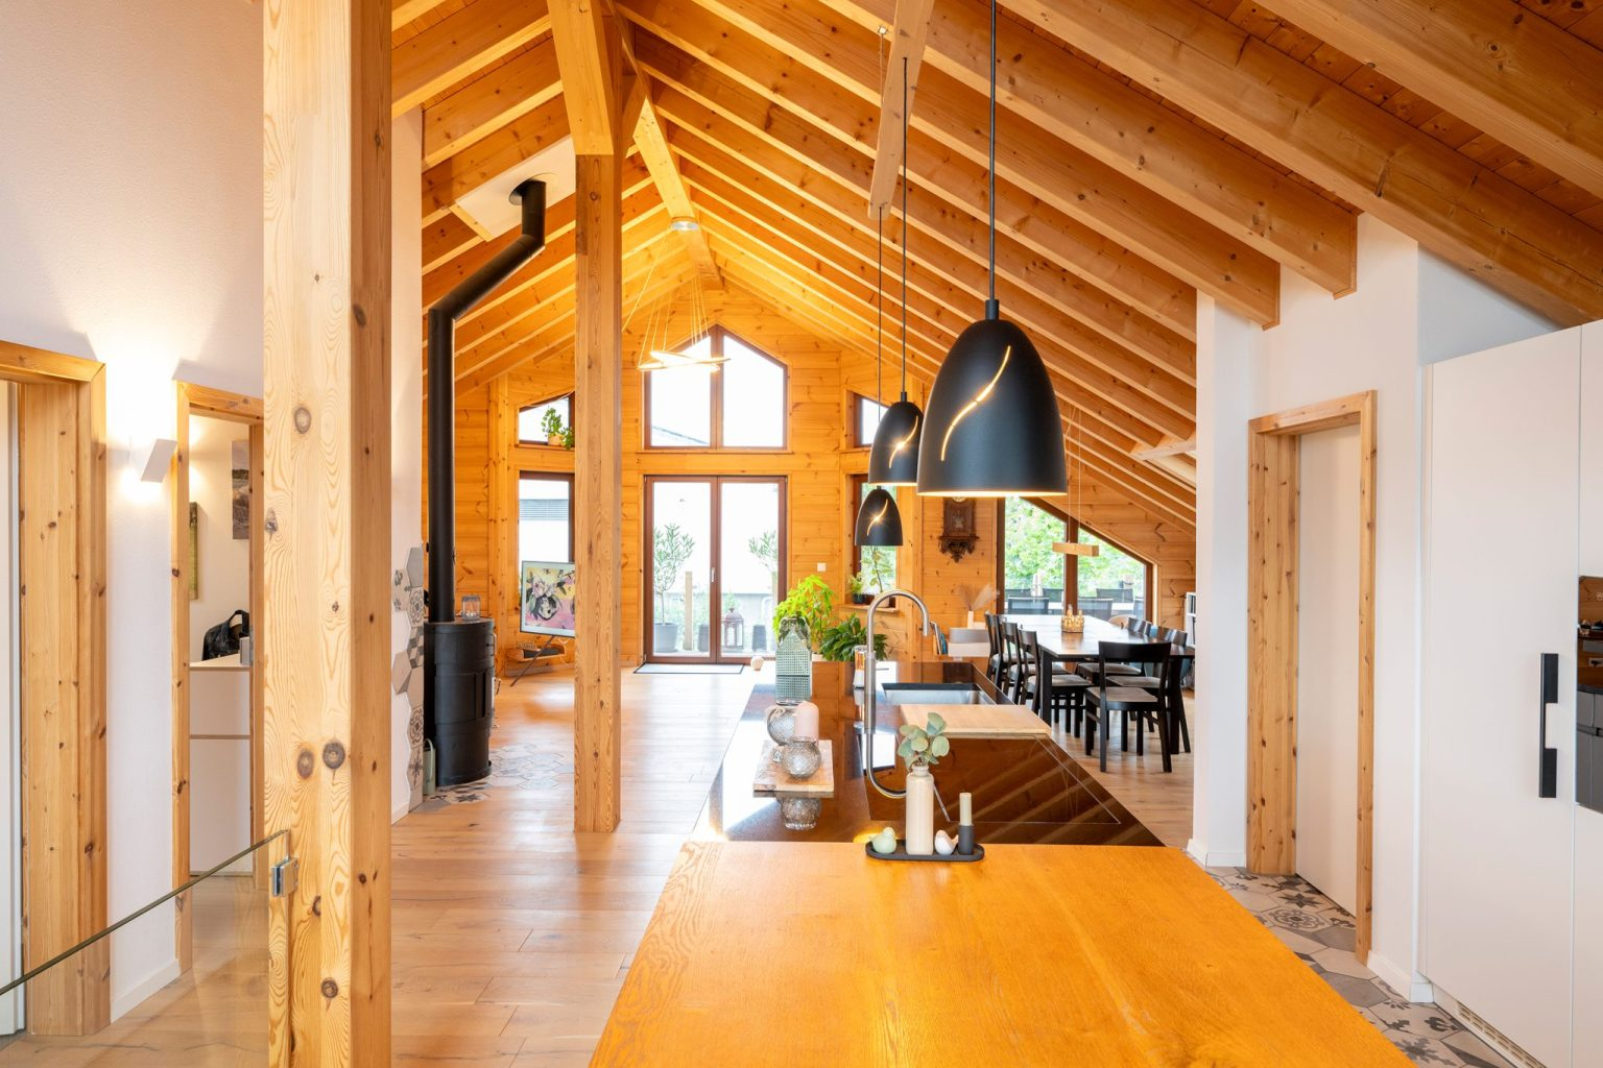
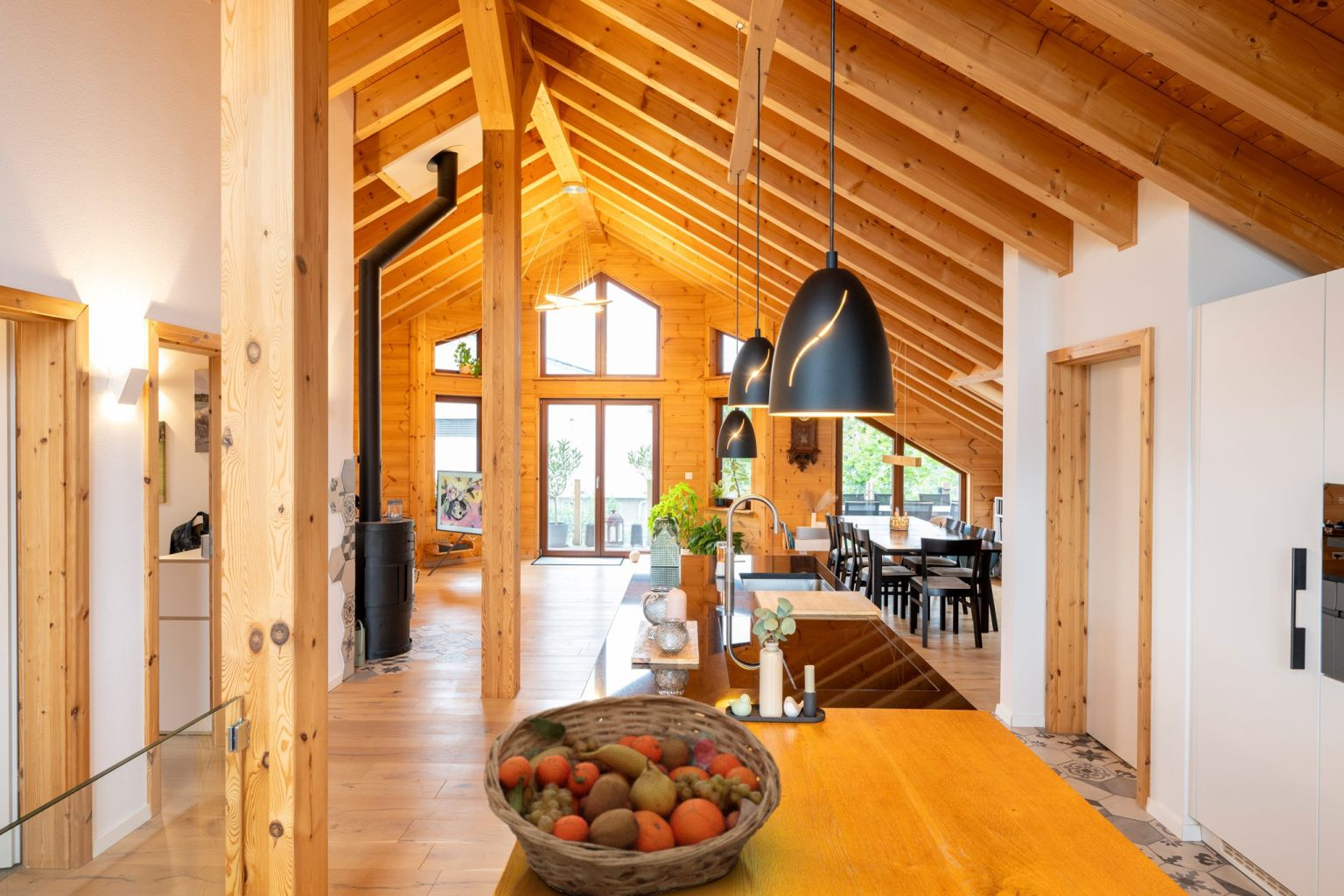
+ fruit basket (634, 789)
